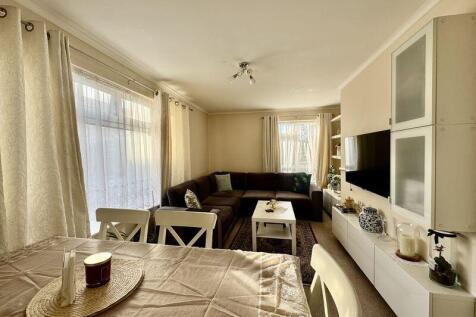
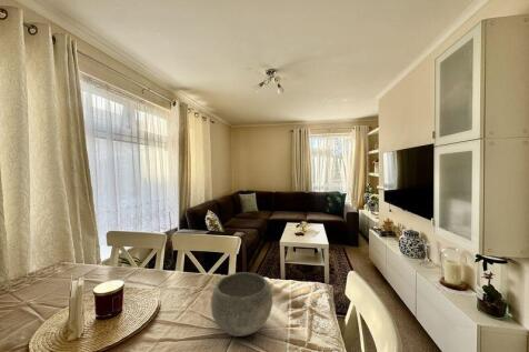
+ bowl (242, 304)
